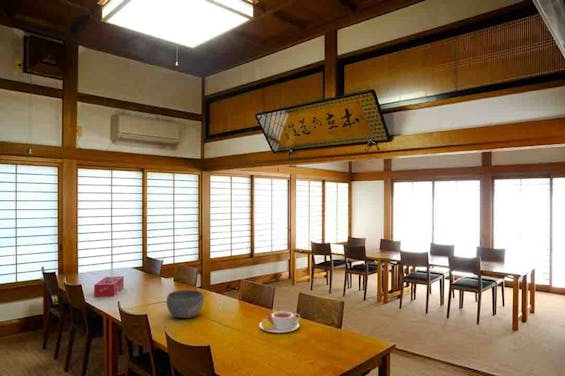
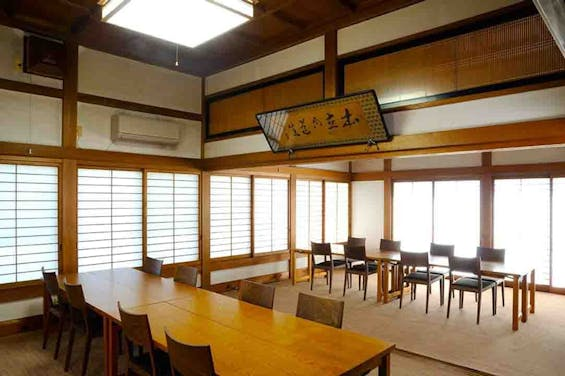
- tissue box (109, 286)
- tea set (279, 319)
- bowl (185, 305)
